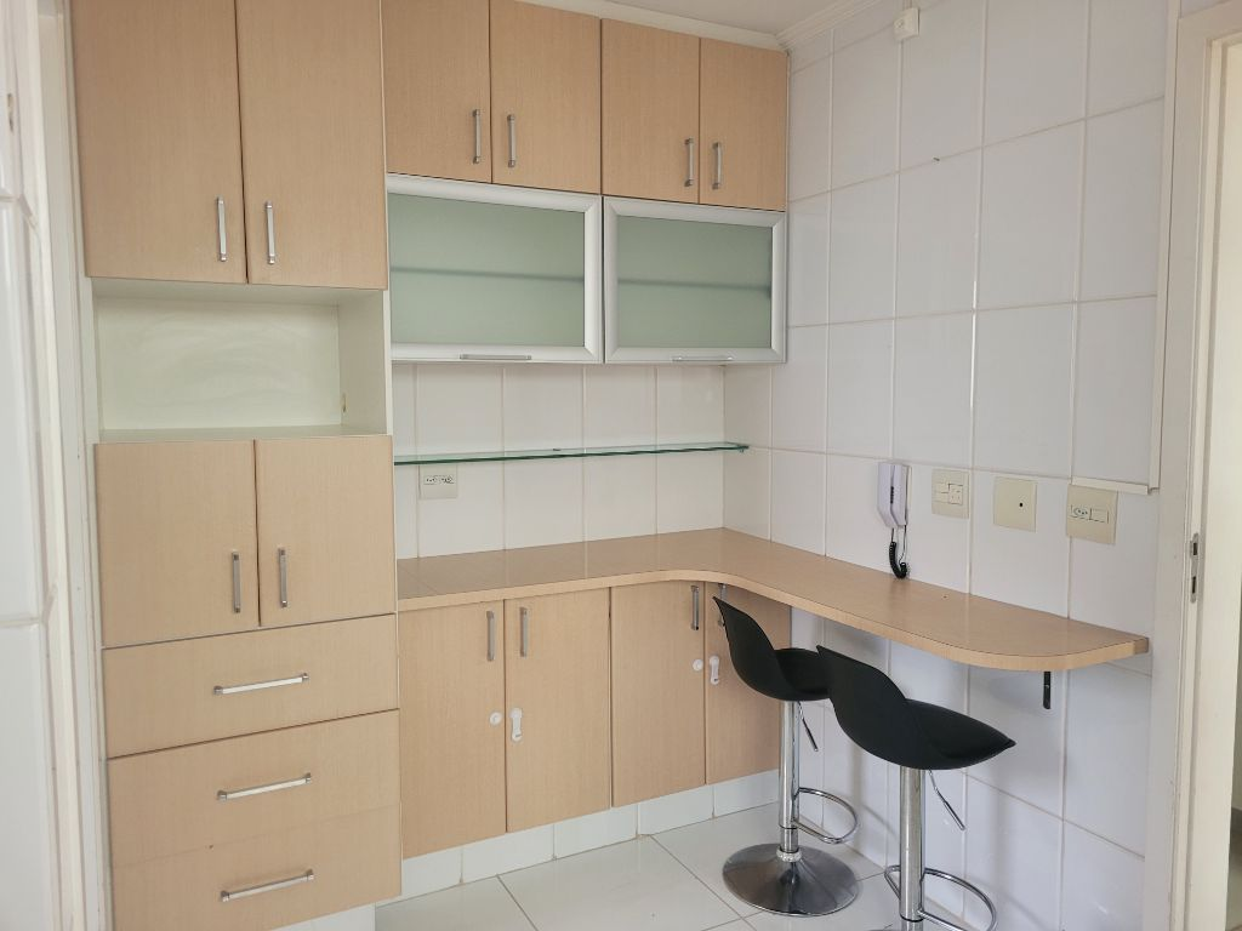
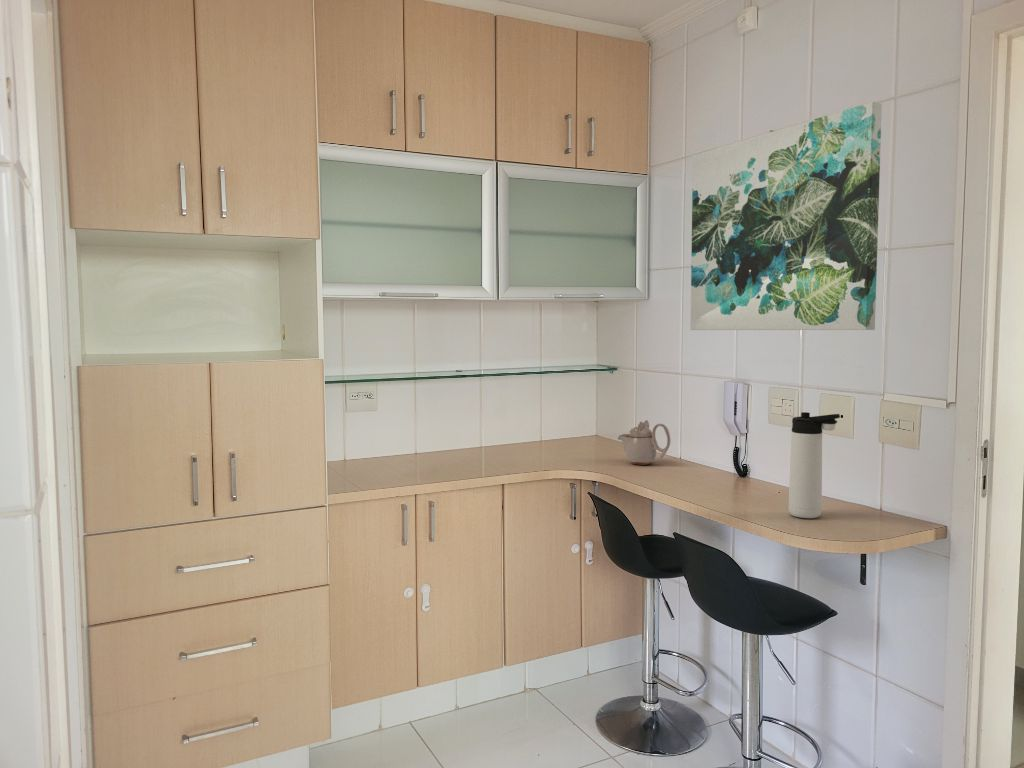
+ wall art (773, 232)
+ teapot (643, 442)
+ thermos bottle (813, 464)
